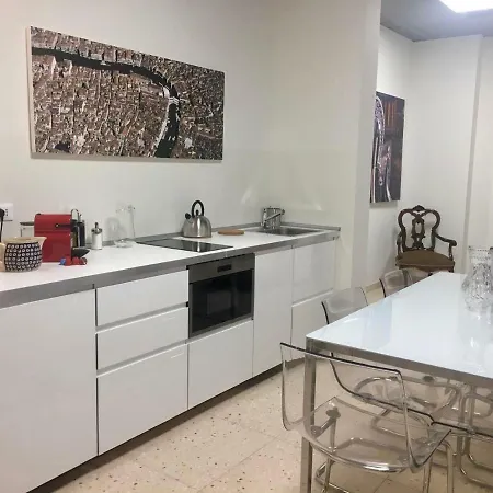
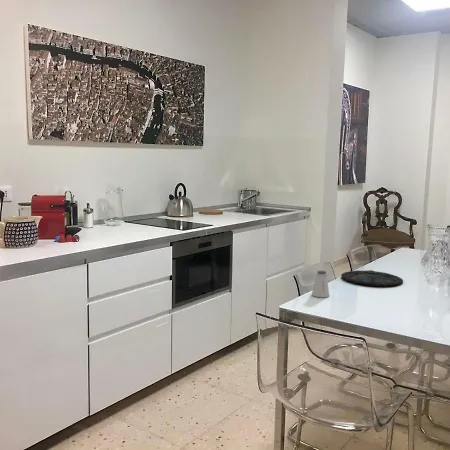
+ plate (371, 274)
+ saltshaker (321, 283)
